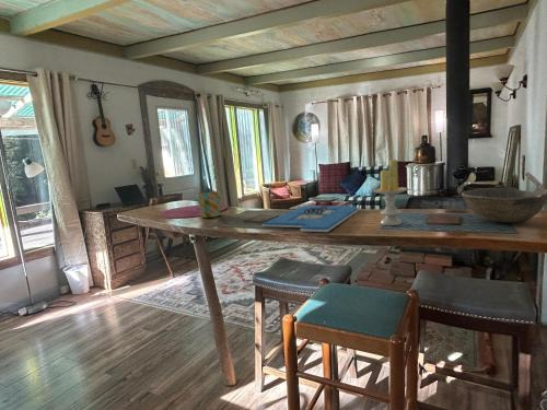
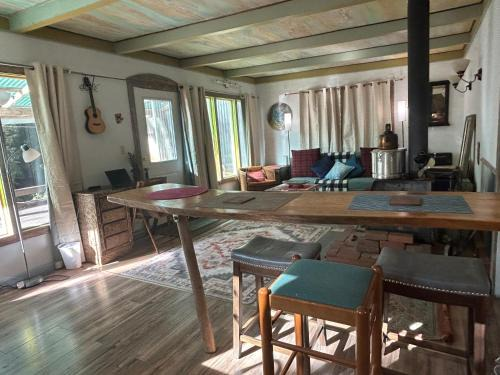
- bowl (504, 206)
- mug (208, 204)
- board game (313, 213)
- candle (389, 191)
